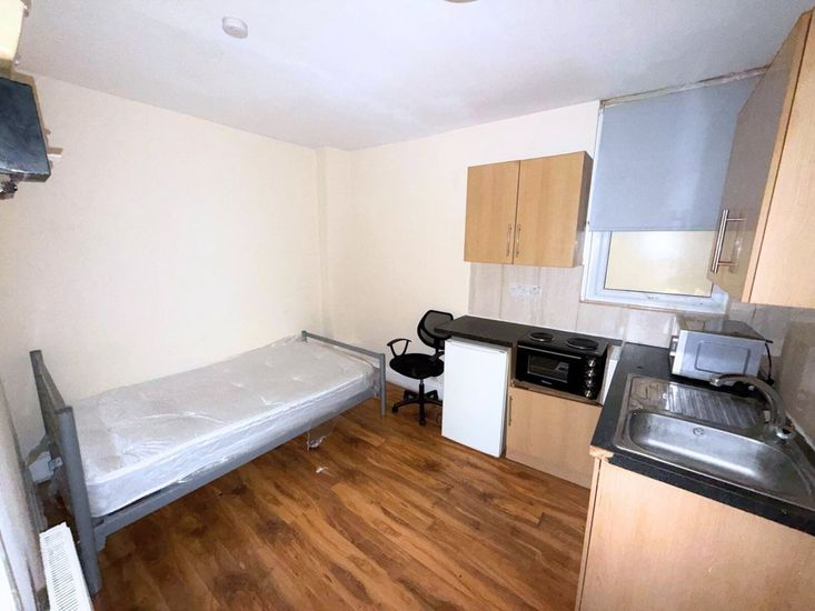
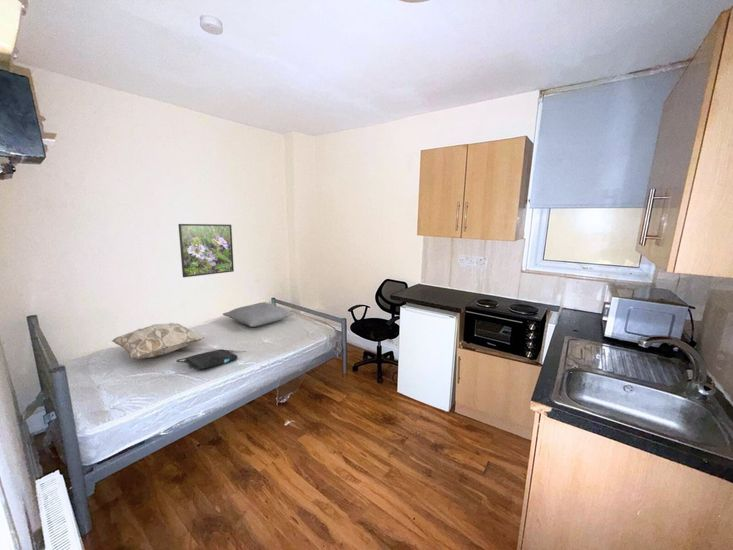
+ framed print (208, 249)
+ decorative pillow (159, 339)
+ pillow (259, 314)
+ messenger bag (208, 359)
